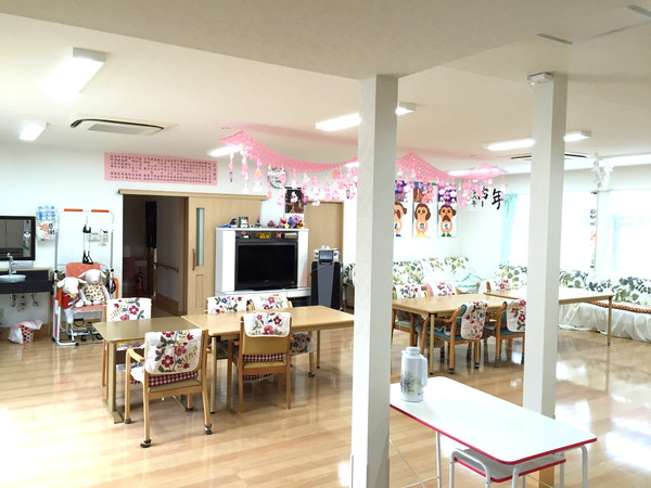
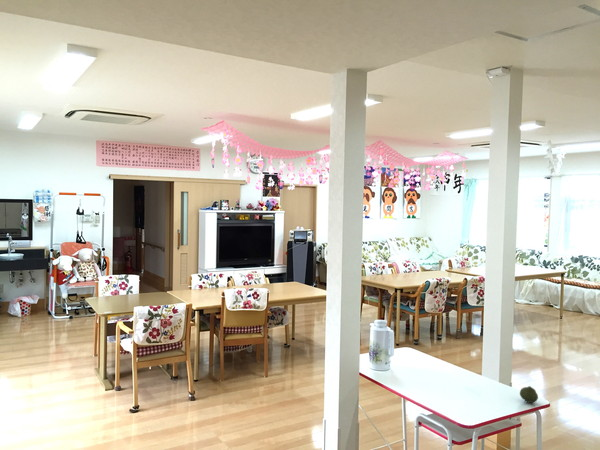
+ fruit (528, 394)
